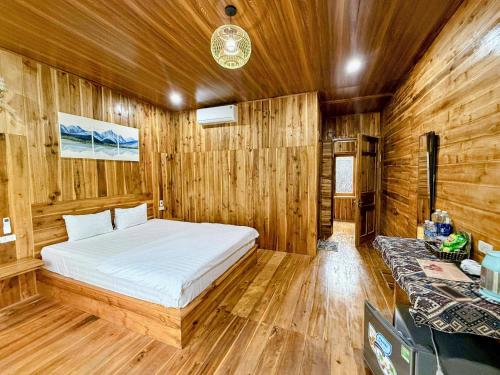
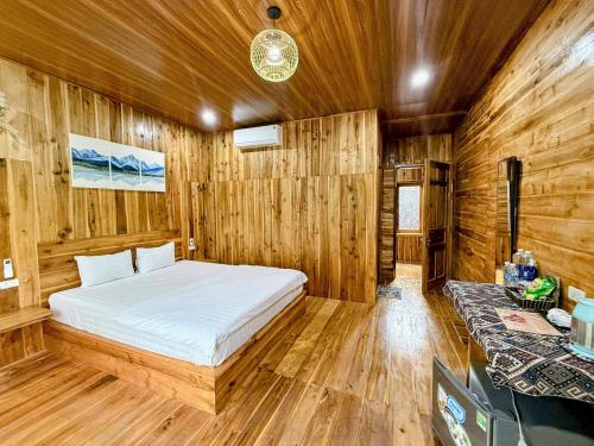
- cell phone (450, 291)
